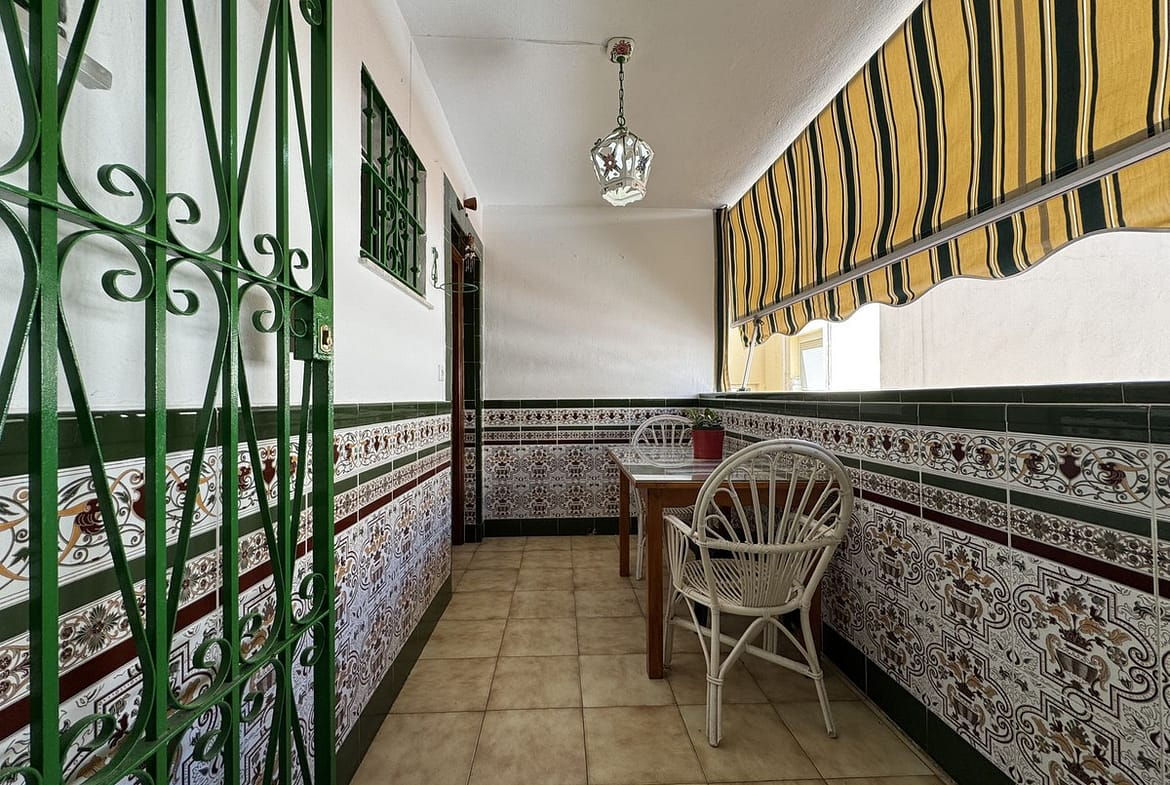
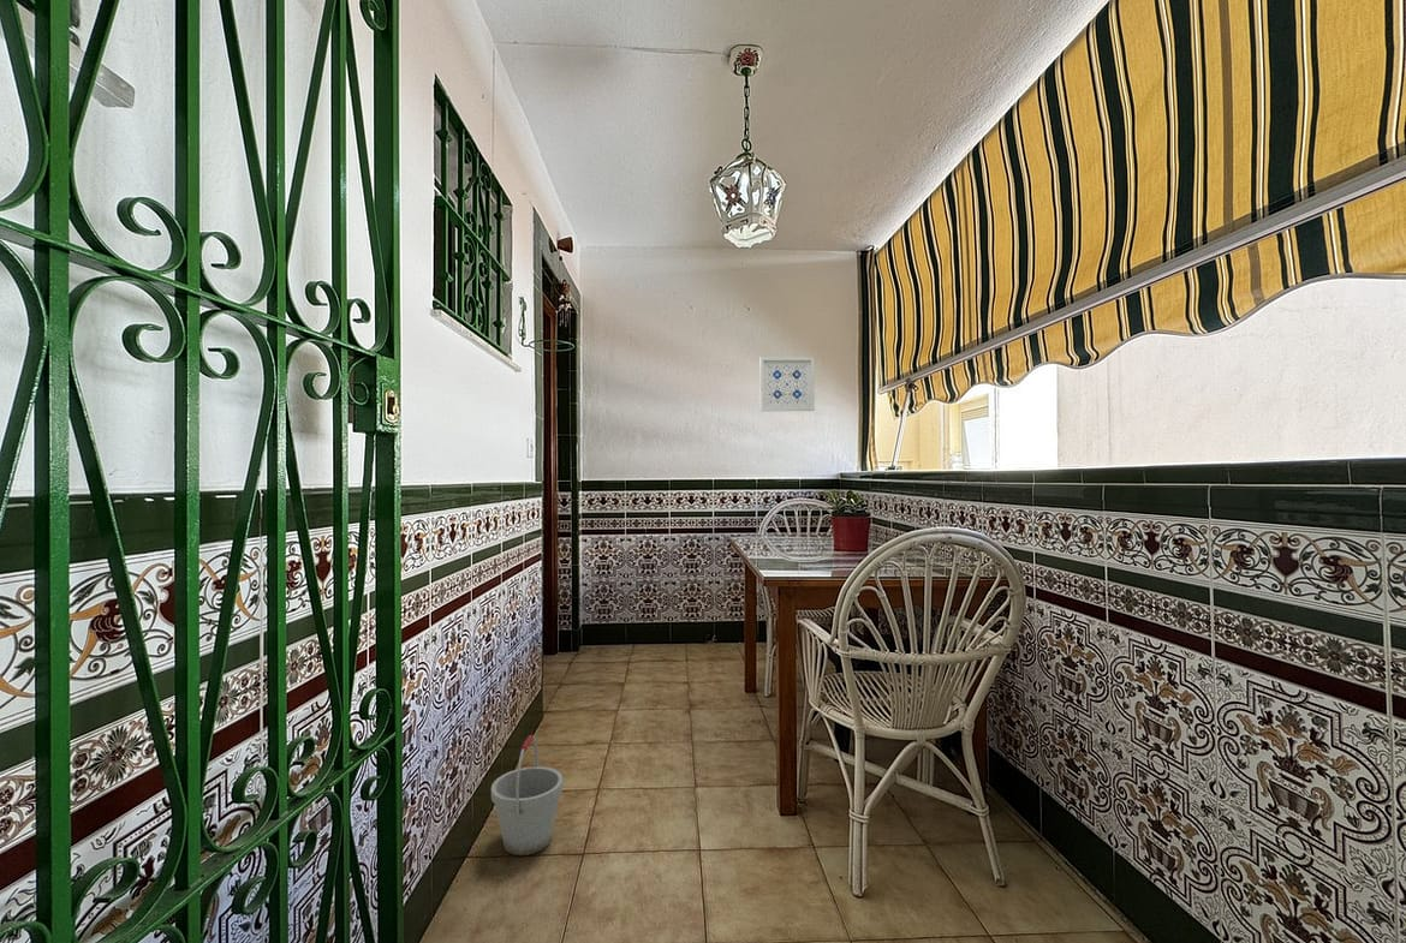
+ bucket (528, 790)
+ wall art (786, 383)
